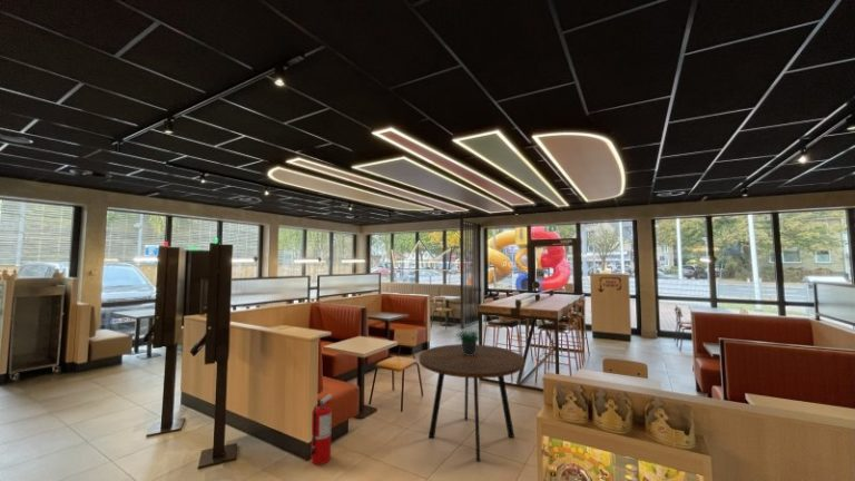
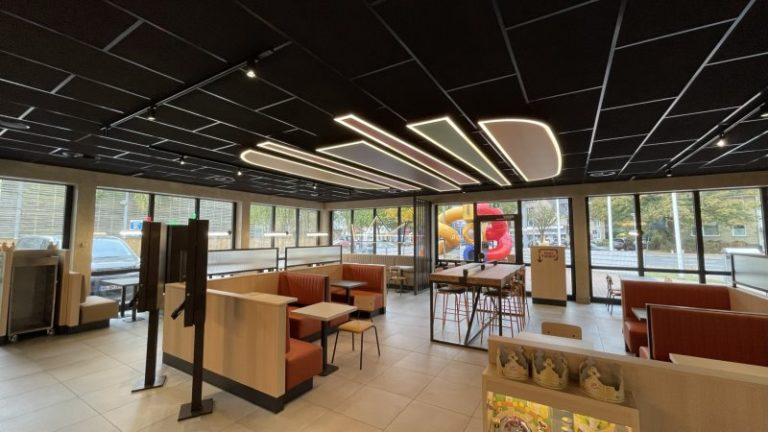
- fire extinguisher (322, 428)
- potted plant (469, 335)
- dining table (474, 396)
